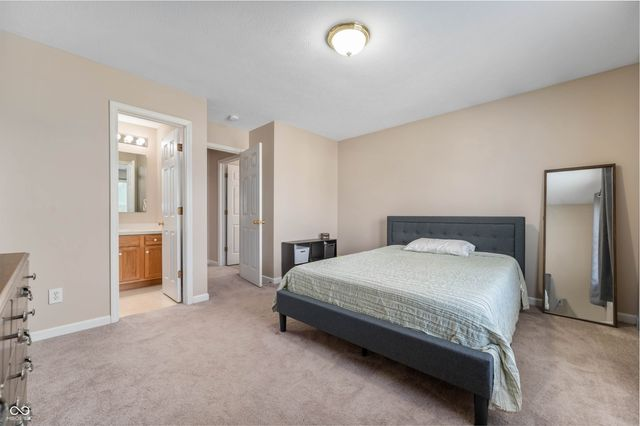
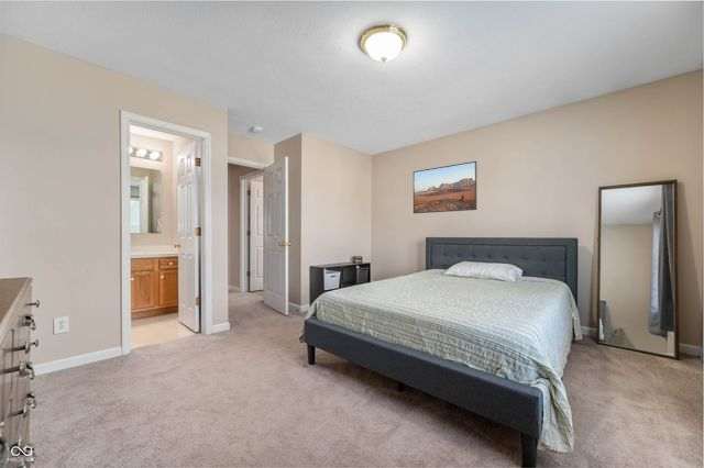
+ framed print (442, 189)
